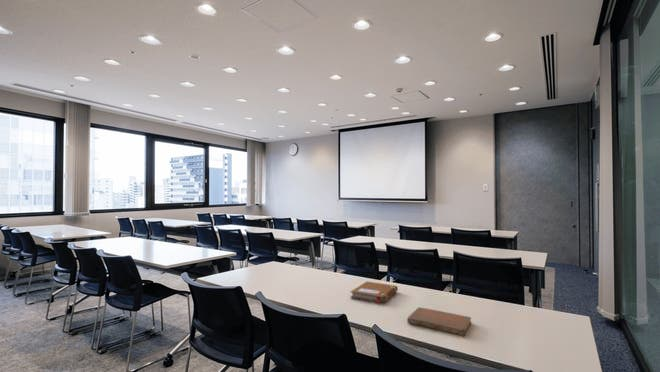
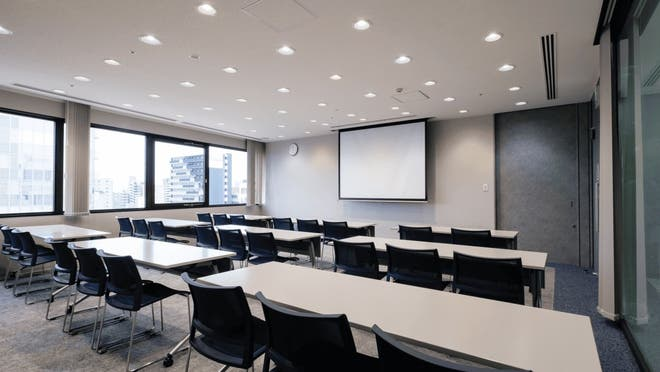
- notebook (374, 292)
- notebook (439, 320)
